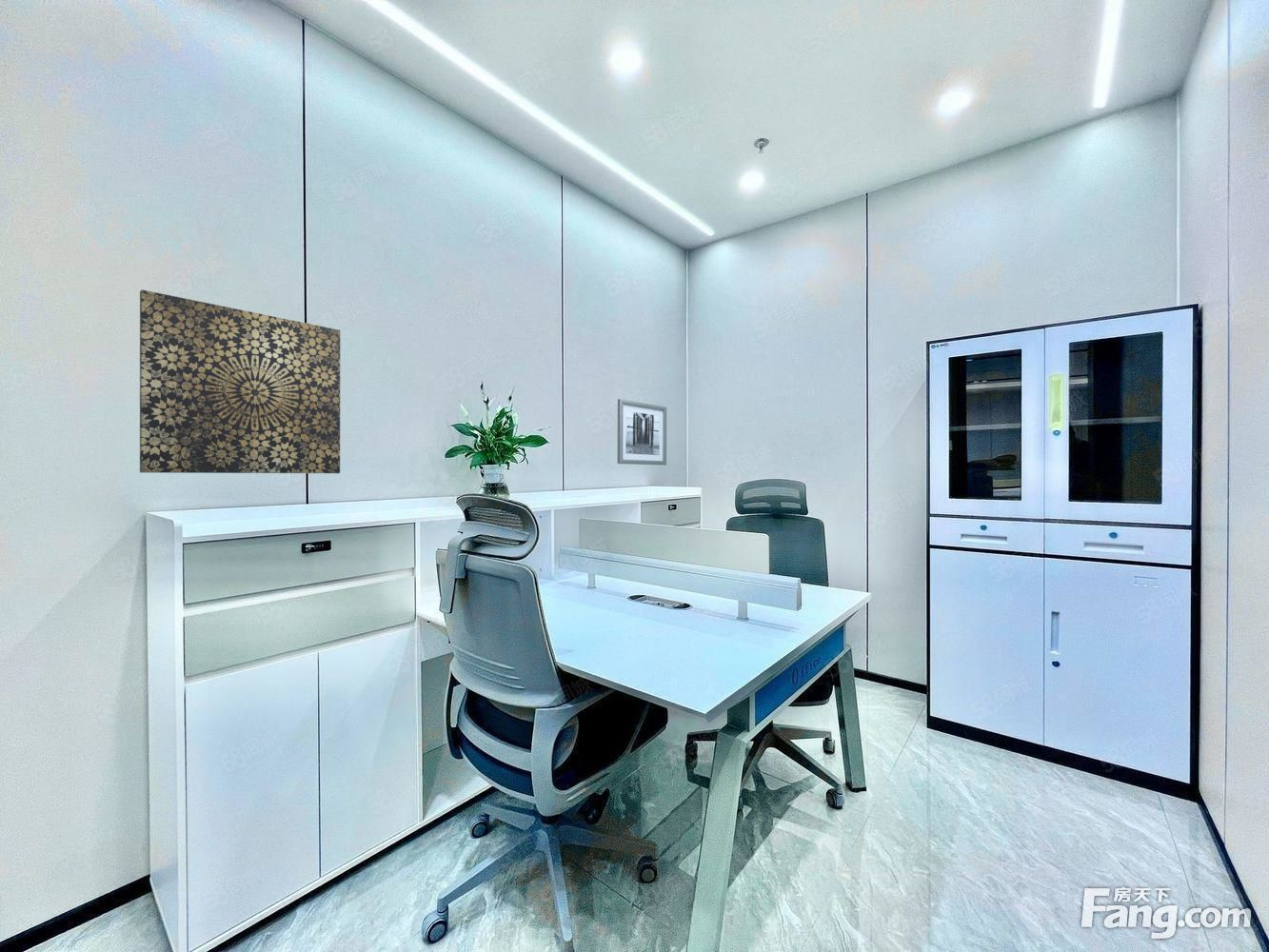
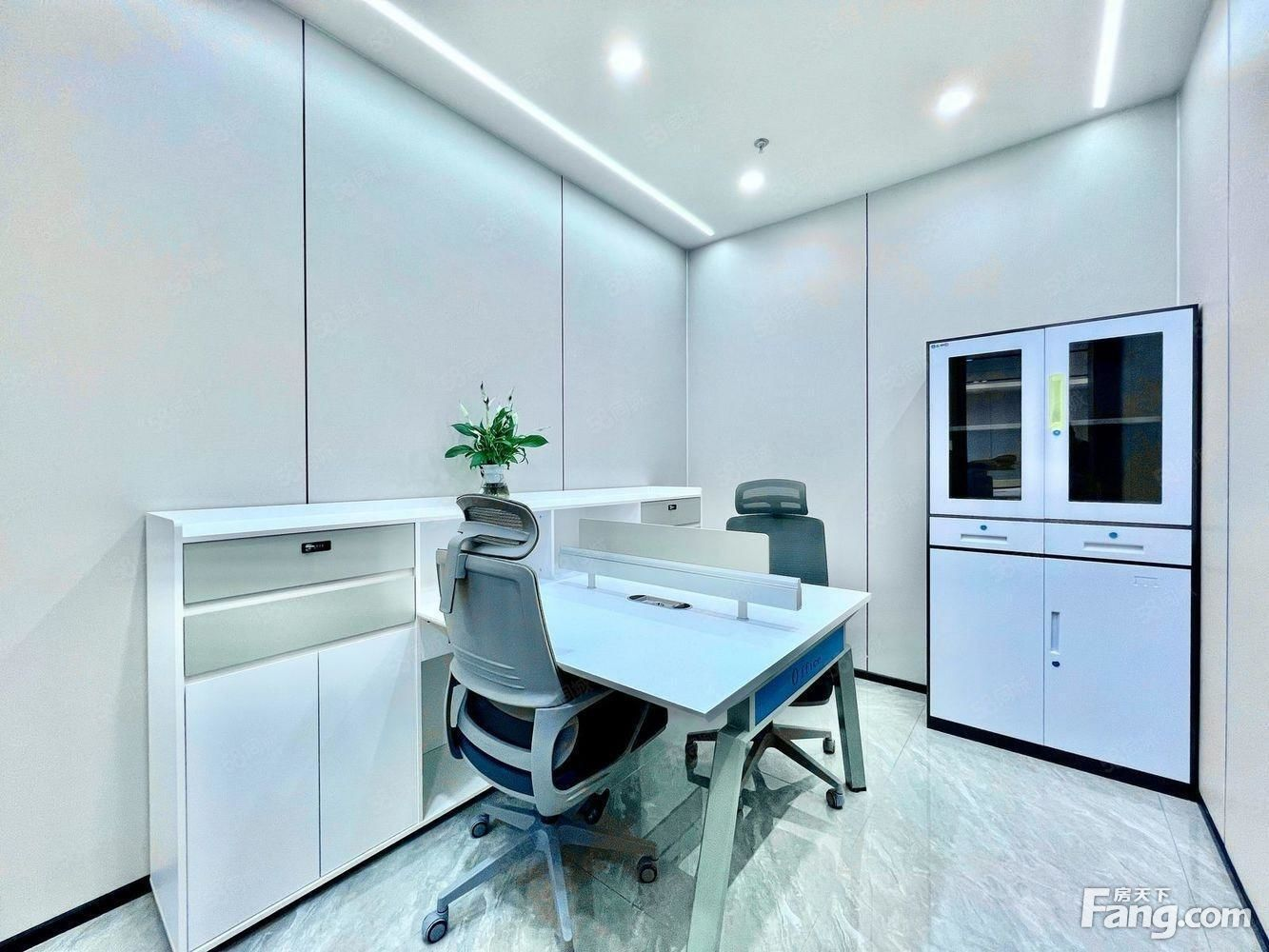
- wall art (643, 433)
- wall art (251, 392)
